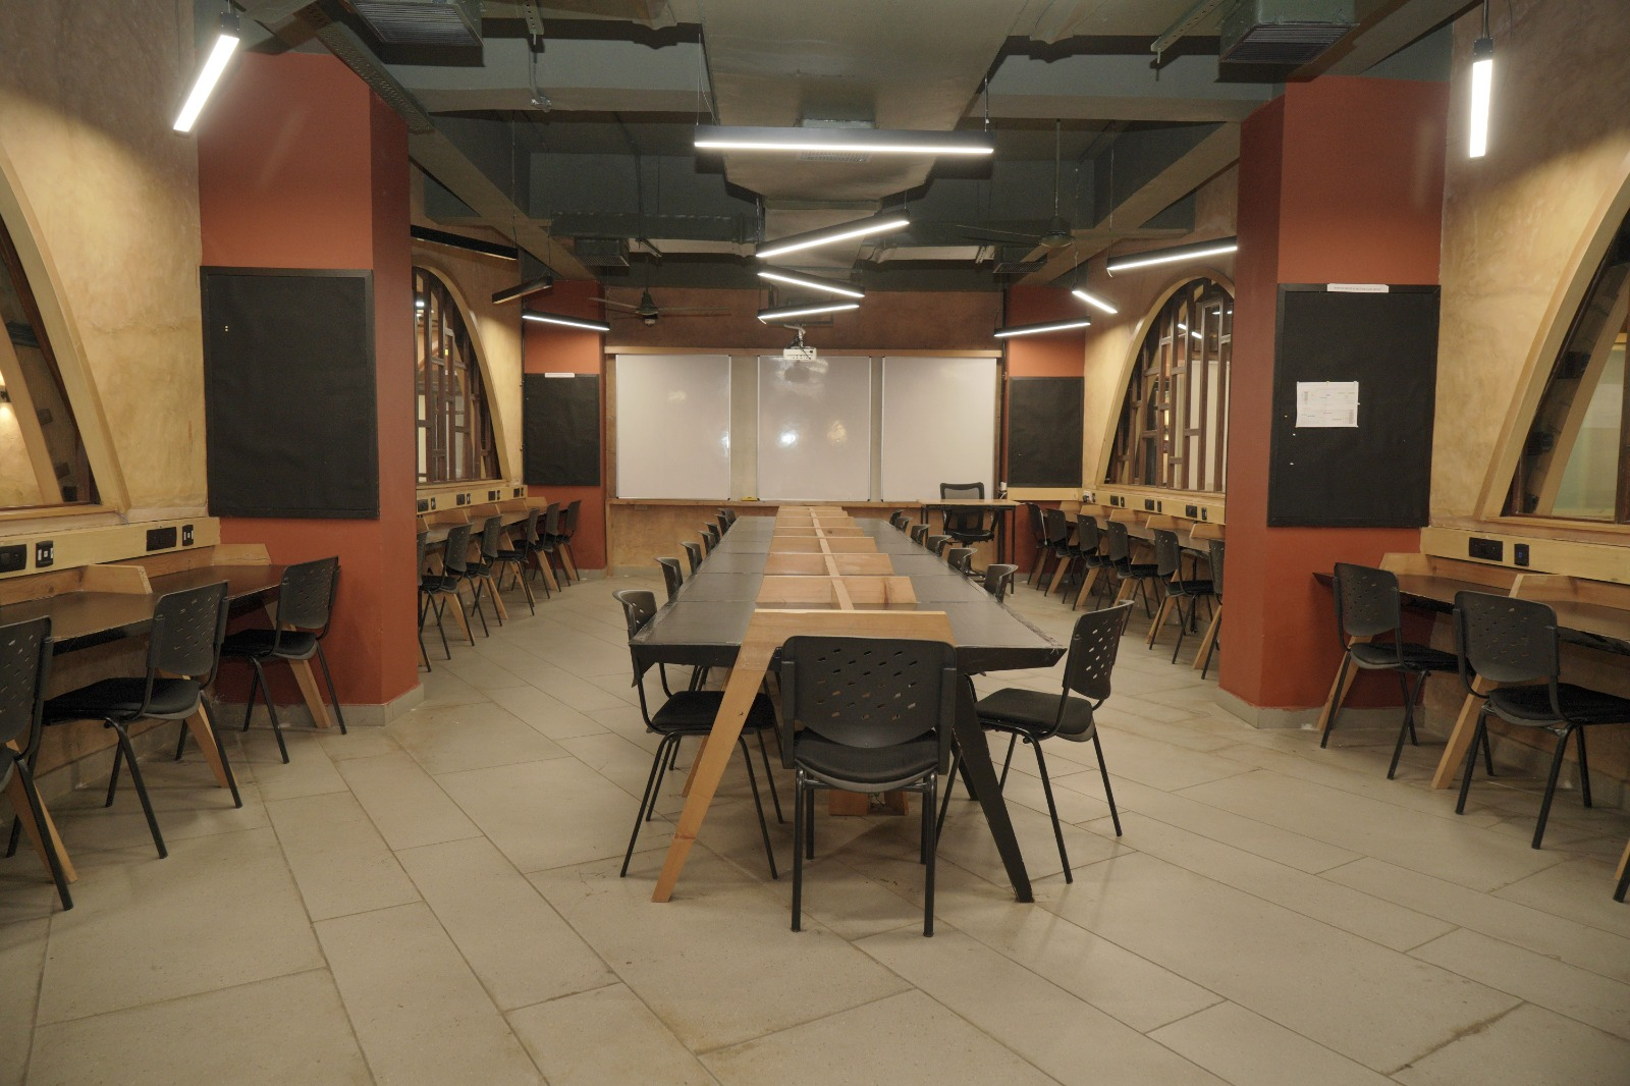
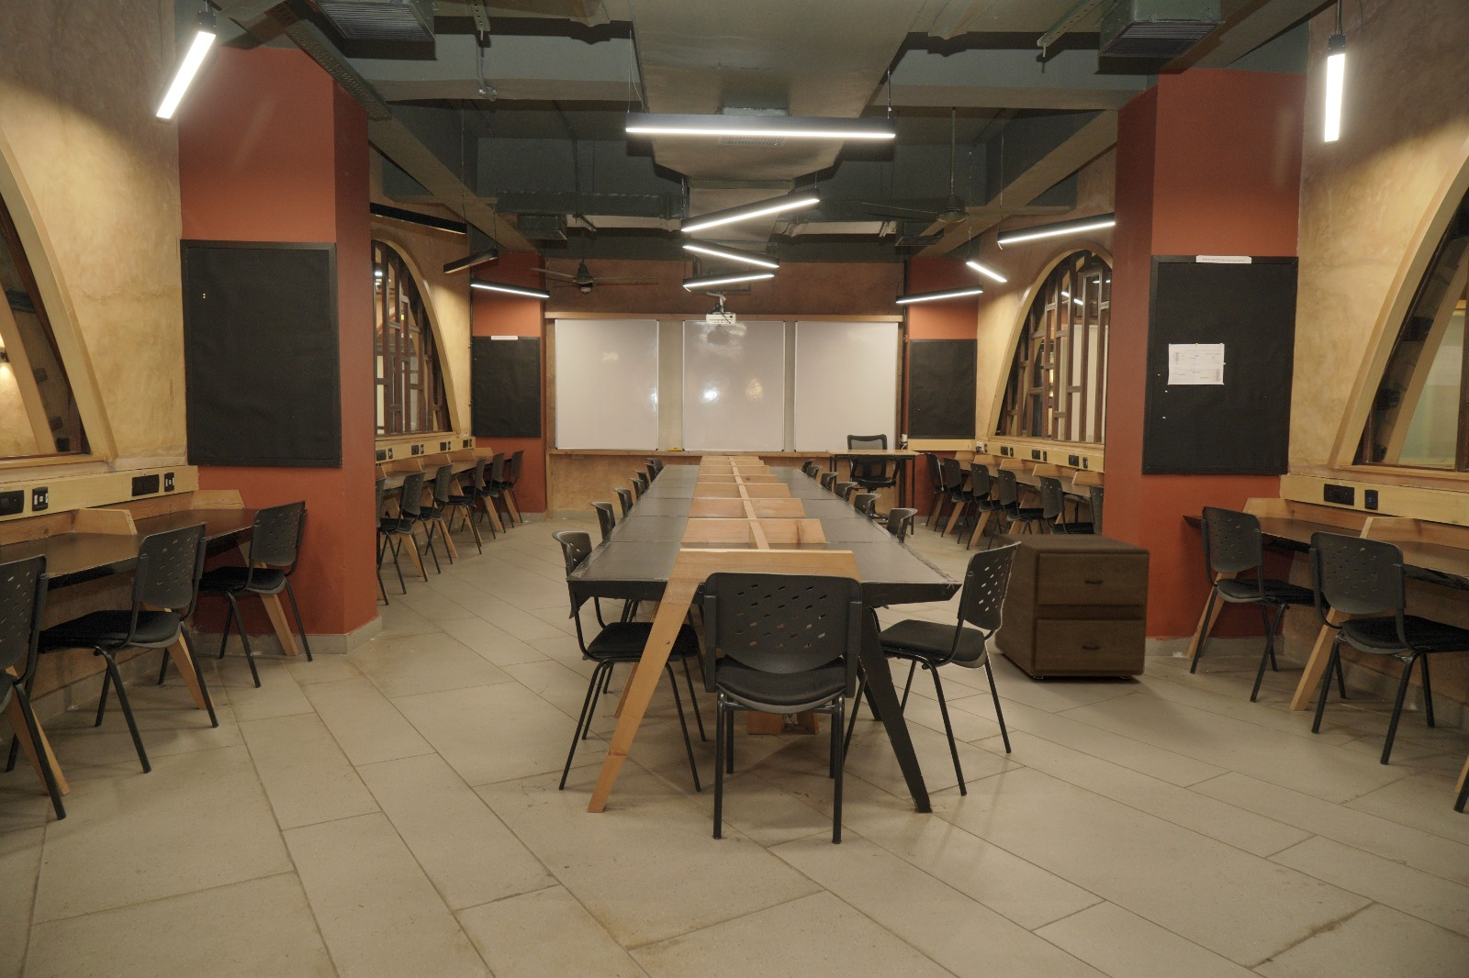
+ filing cabinet (1068, 605)
